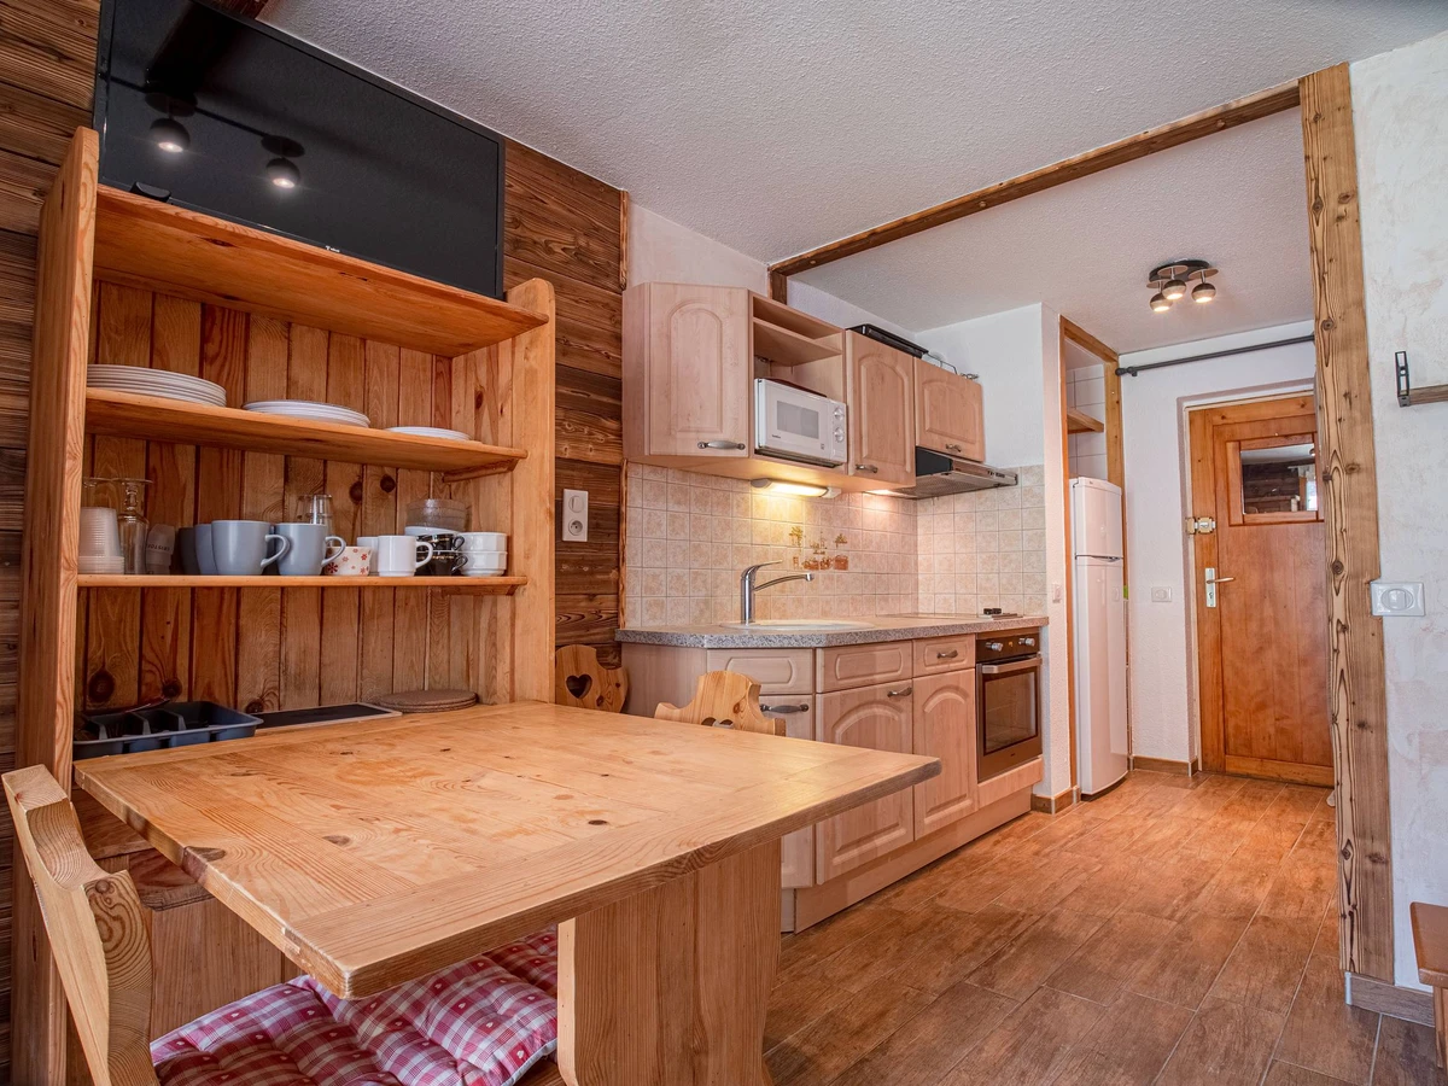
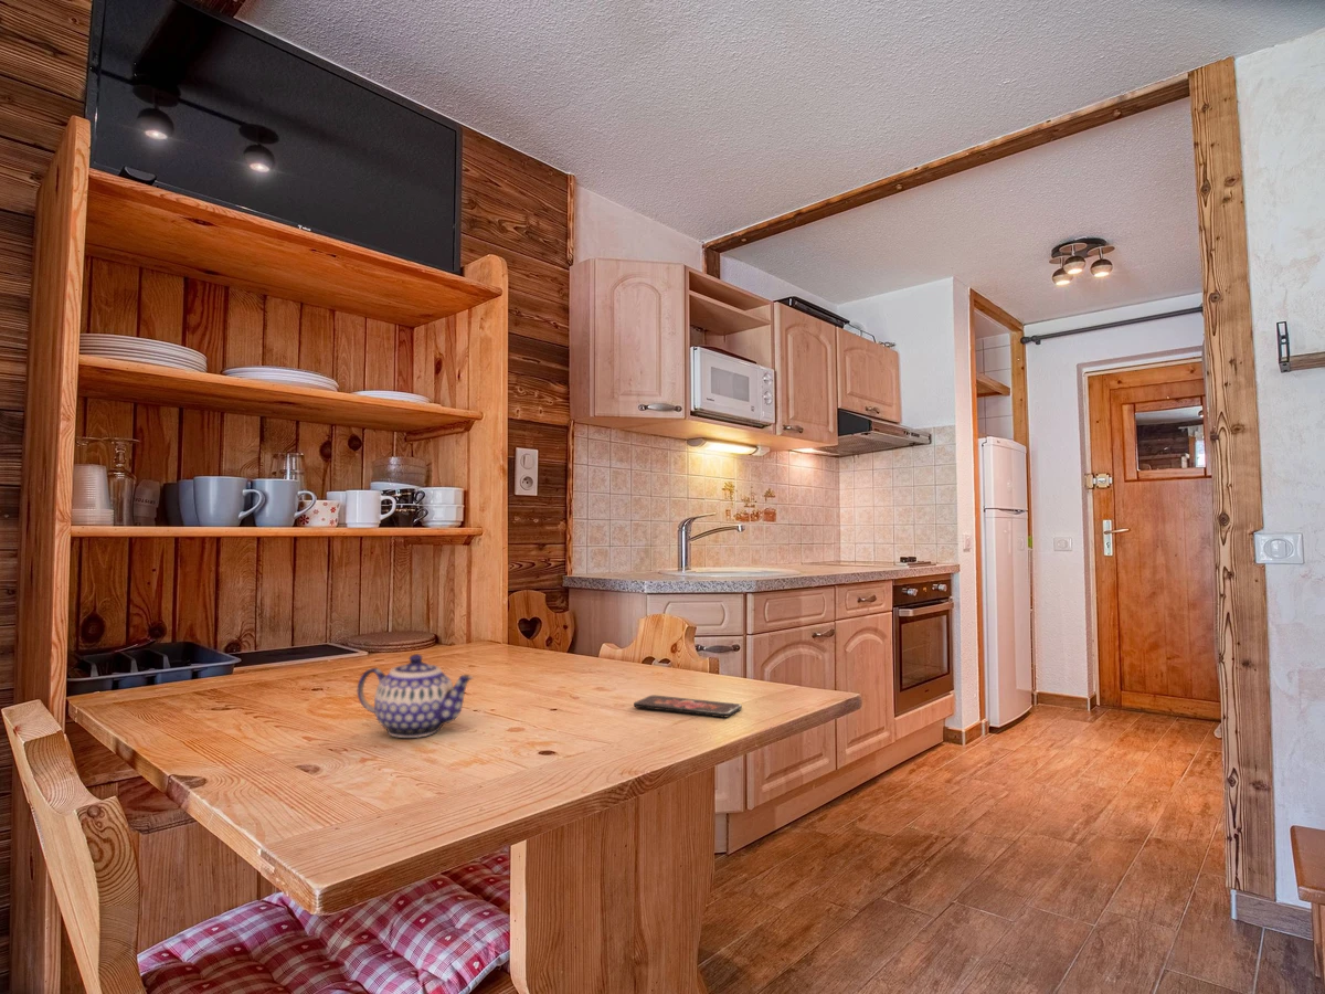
+ smartphone (687, 706)
+ teapot (414, 692)
